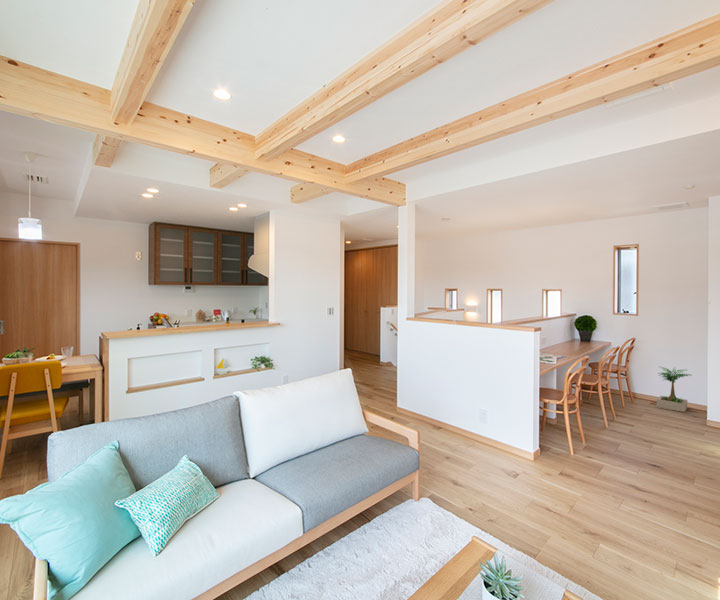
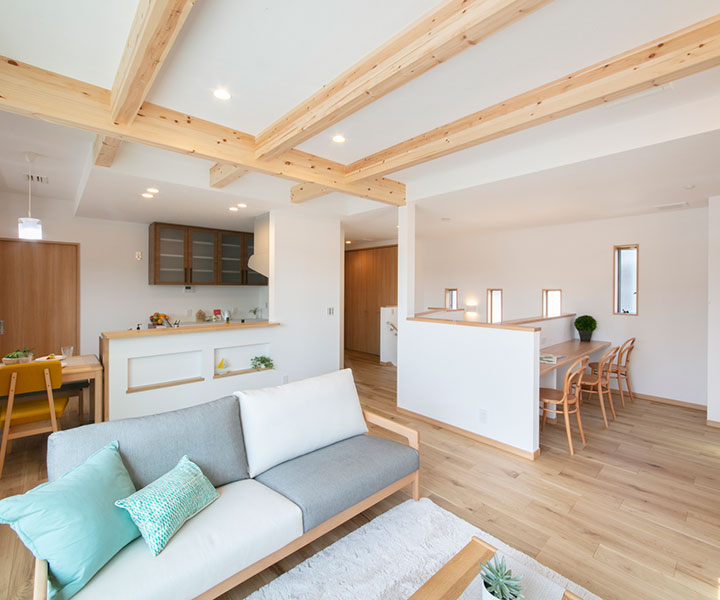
- potted plant (673, 388)
